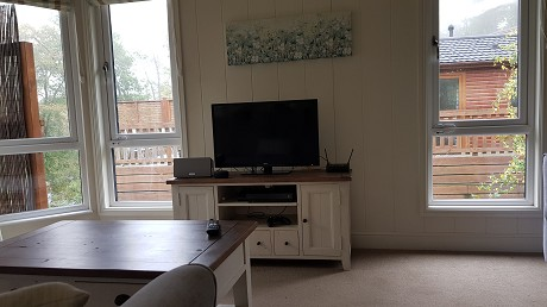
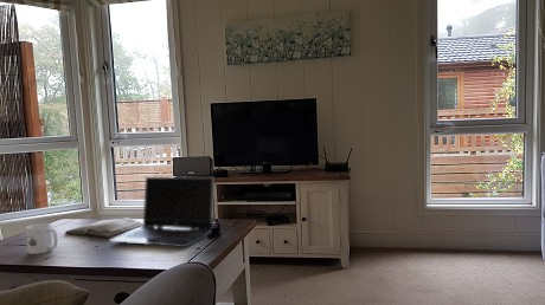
+ mug (43, 238)
+ laptop computer (164, 209)
+ diary (105, 226)
